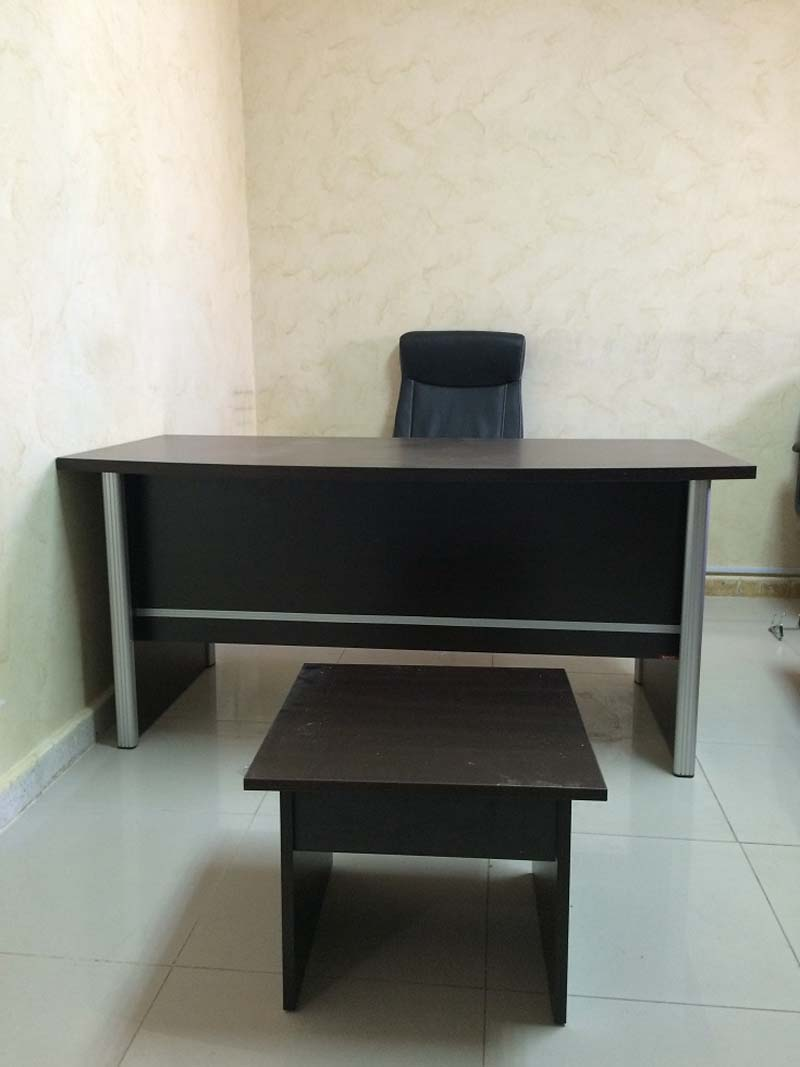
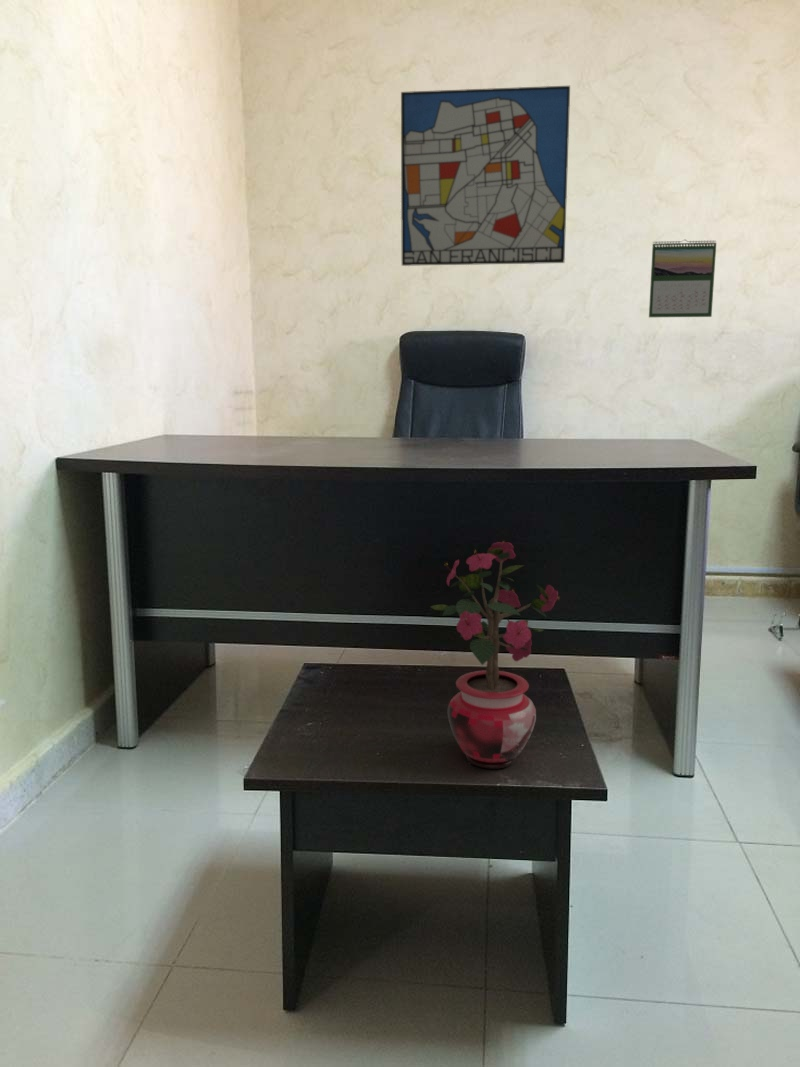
+ calendar (682, 278)
+ potted plant (488, 650)
+ wall art (483, 178)
